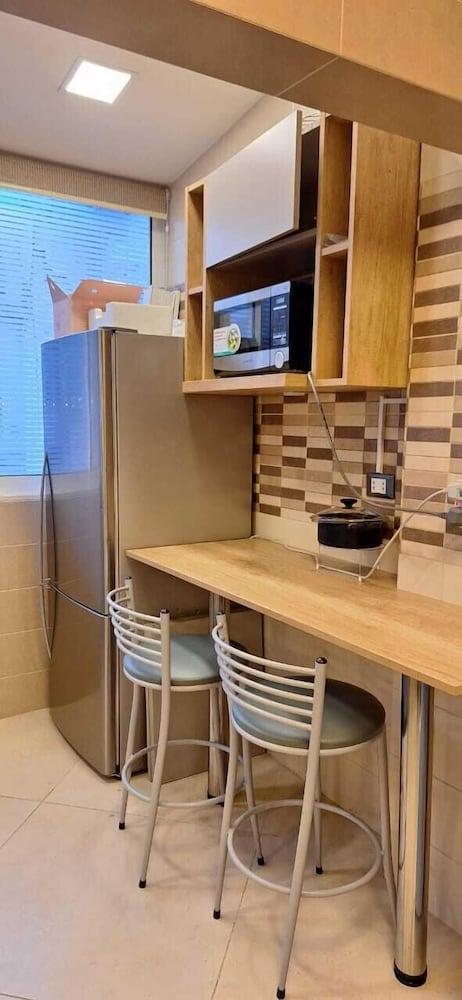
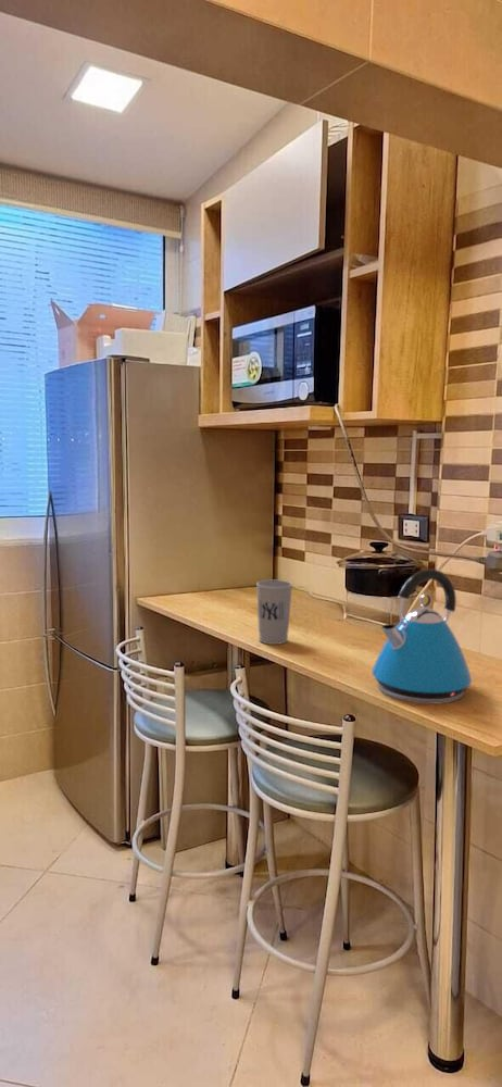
+ kettle (426, 629)
+ cup (273, 612)
